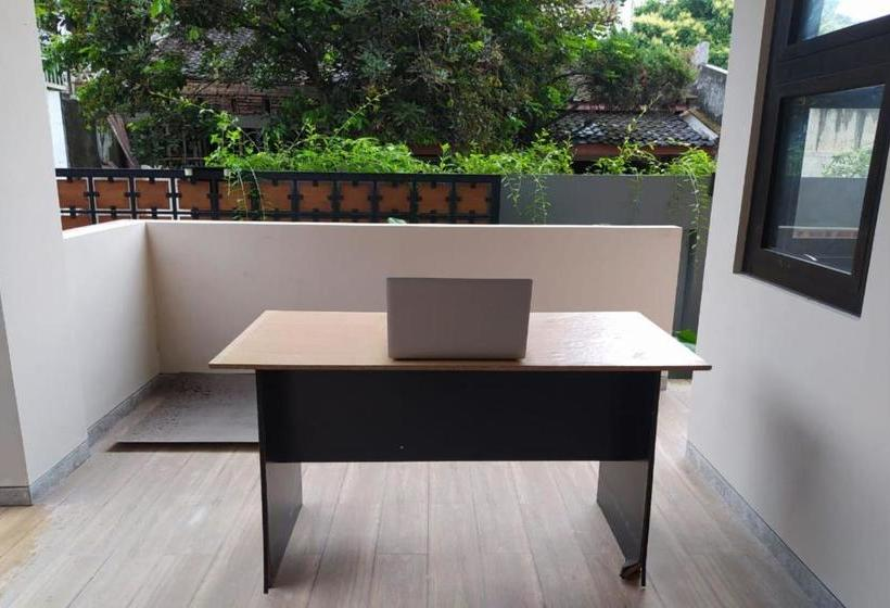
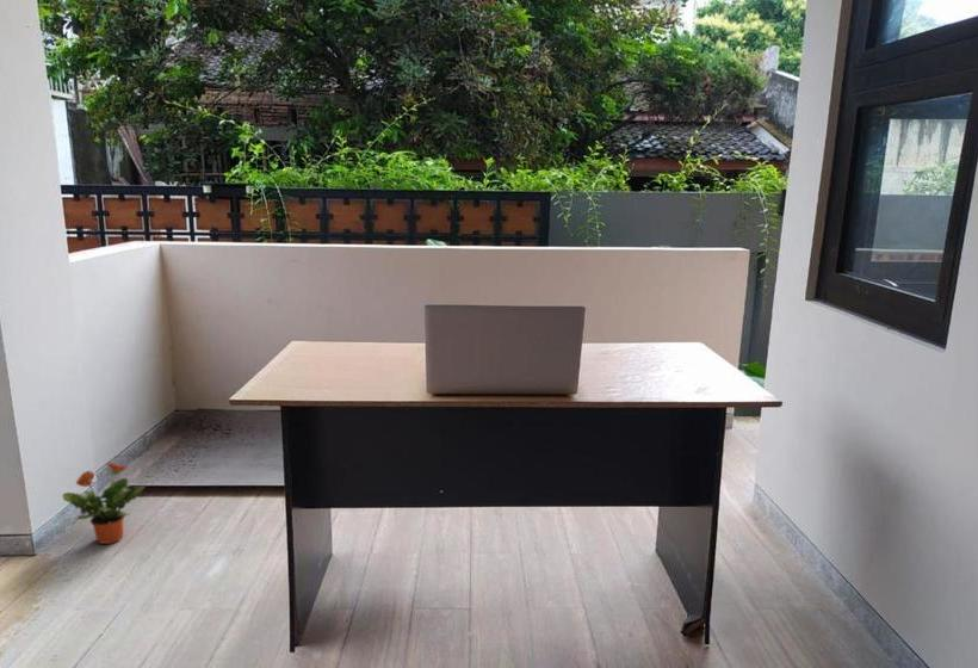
+ potted plant (105, 502)
